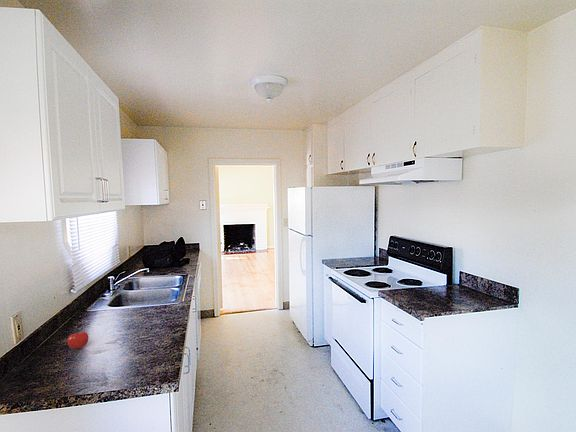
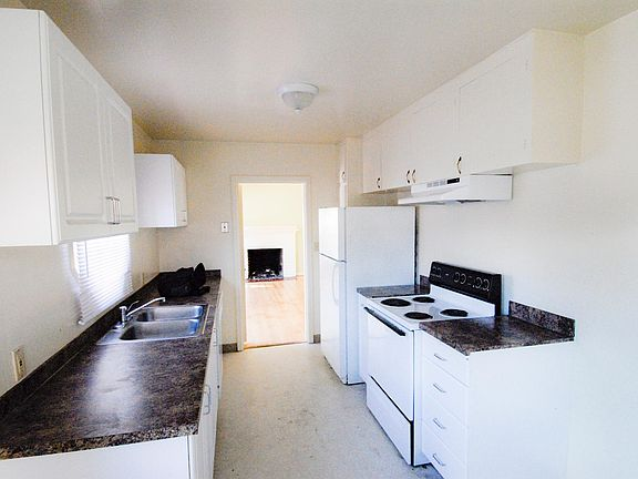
- apple (77, 339)
